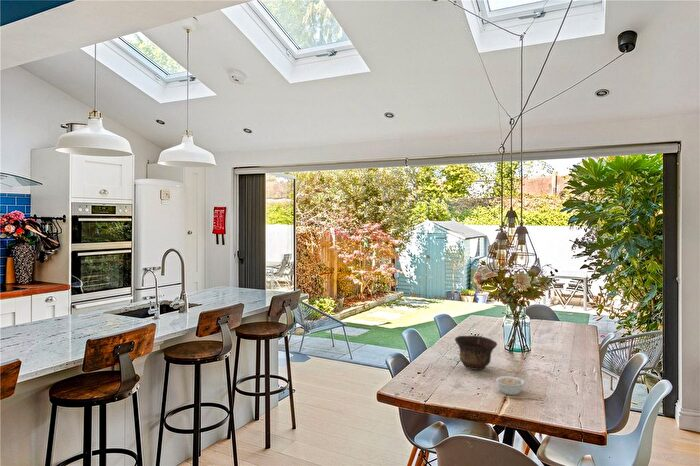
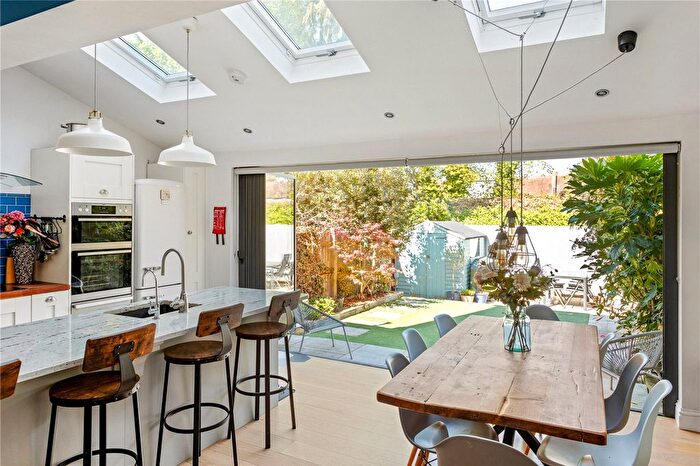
- legume (510, 384)
- bowl (475, 354)
